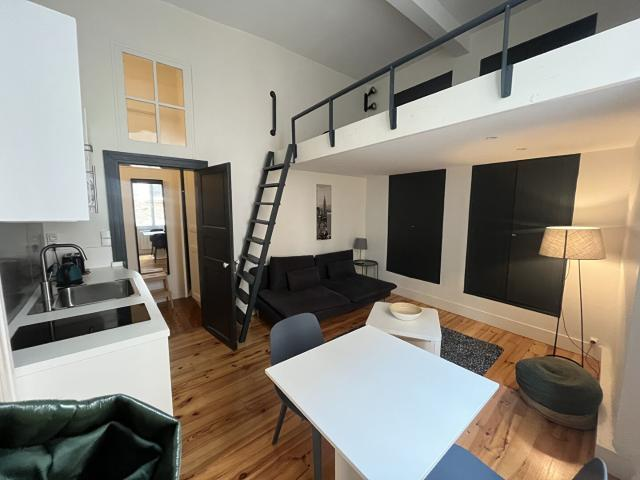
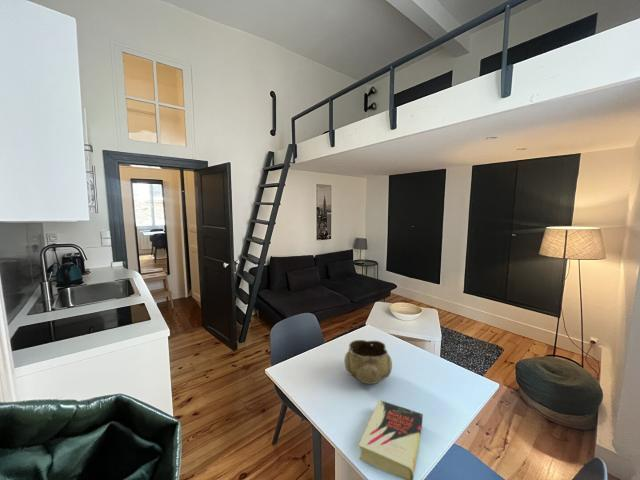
+ book (392, 434)
+ decorative bowl (367, 362)
